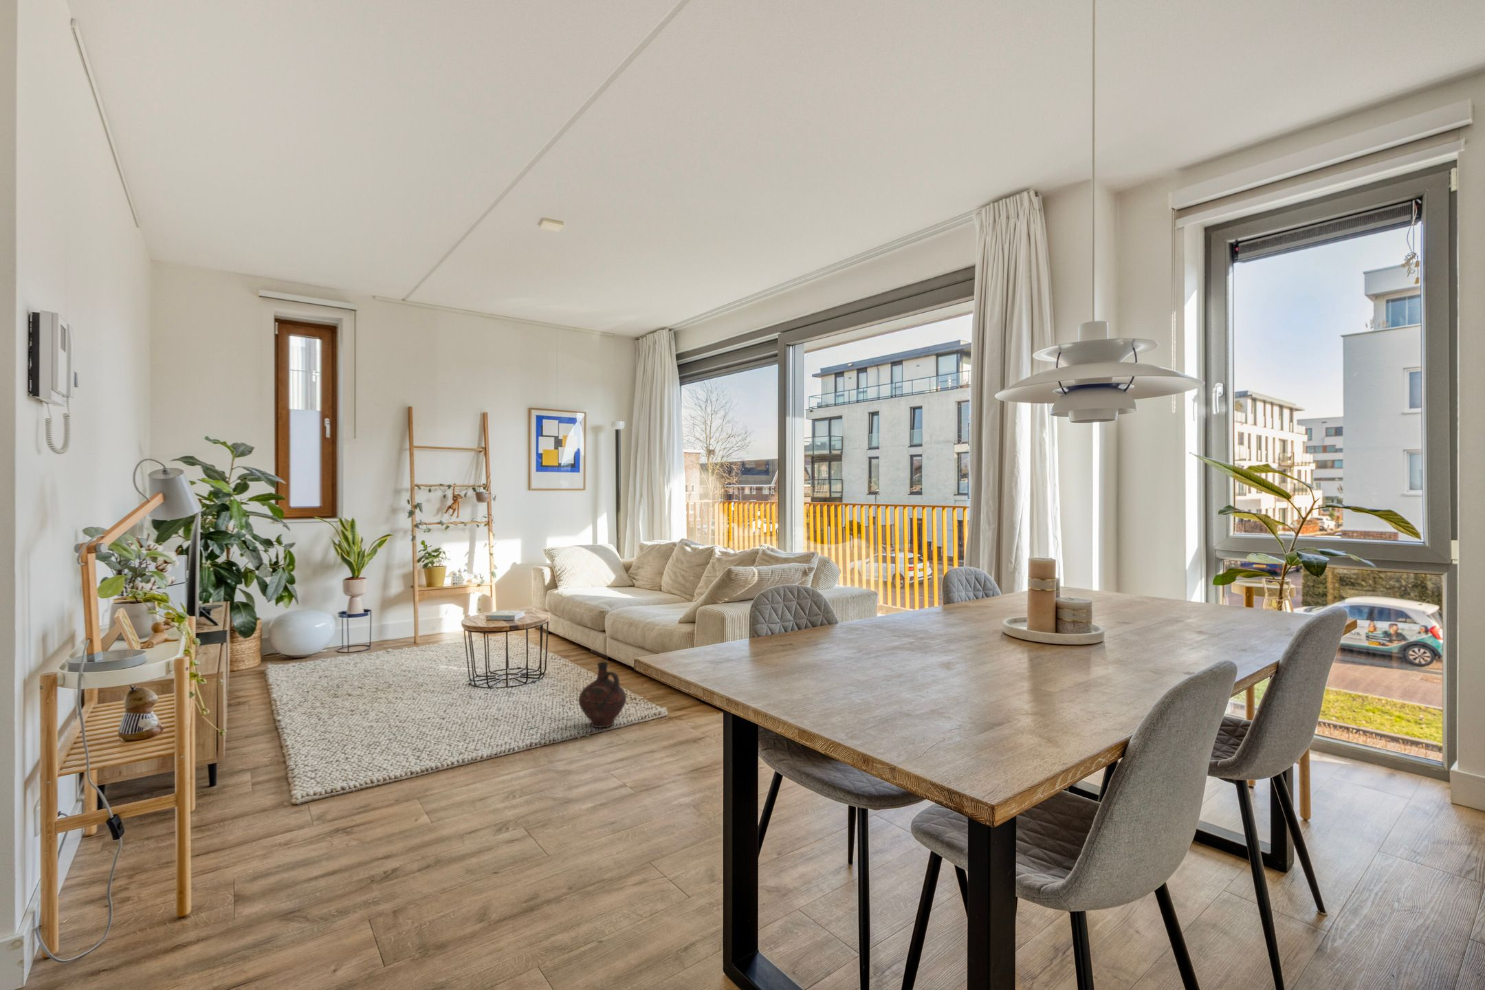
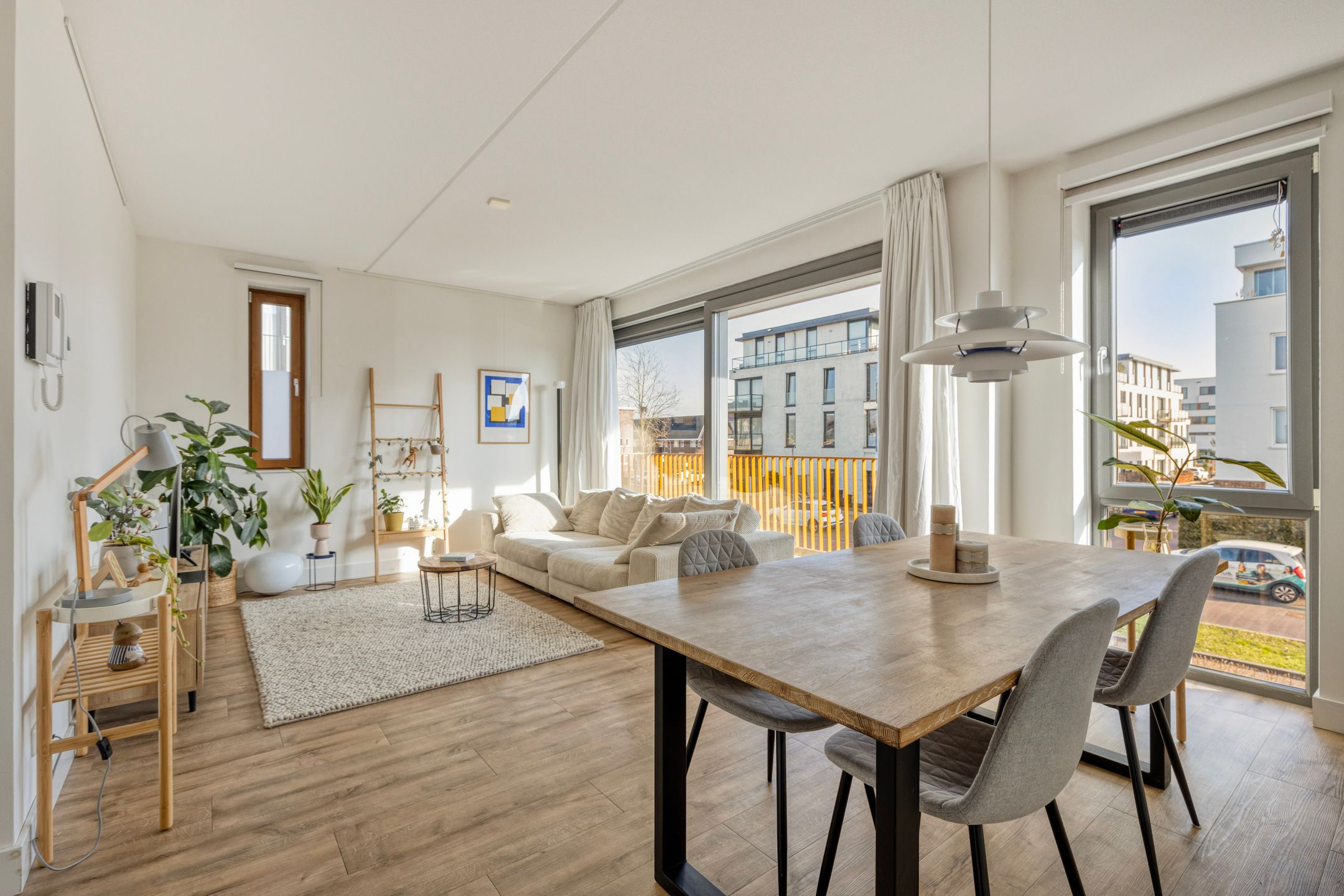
- ceramic jug (602, 693)
